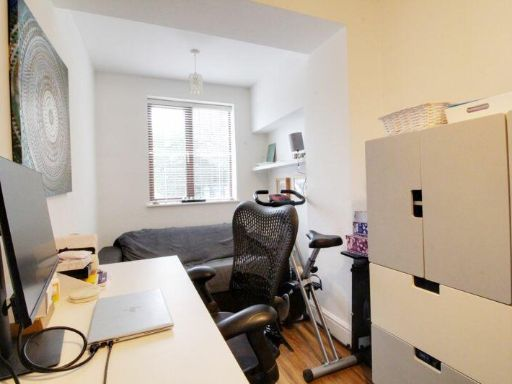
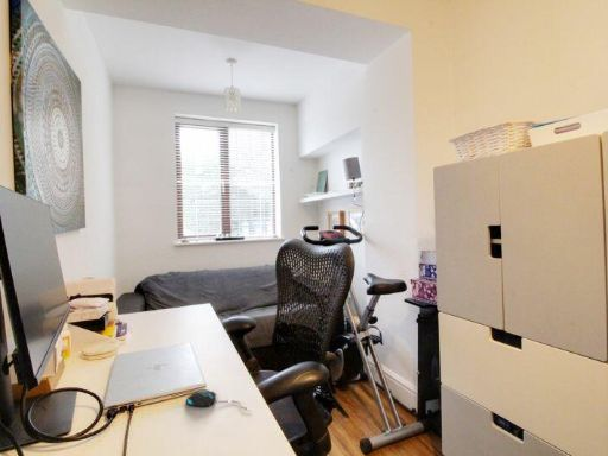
+ mouse (215, 399)
